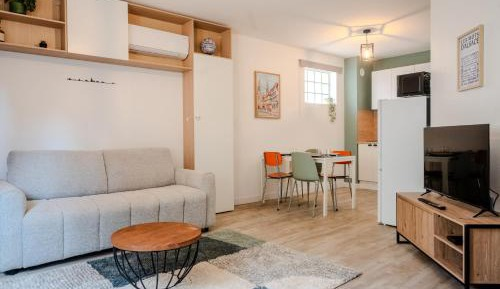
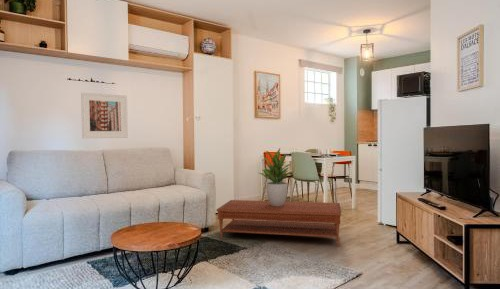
+ coffee table (280, 221)
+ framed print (105, 116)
+ potted plant (276, 176)
